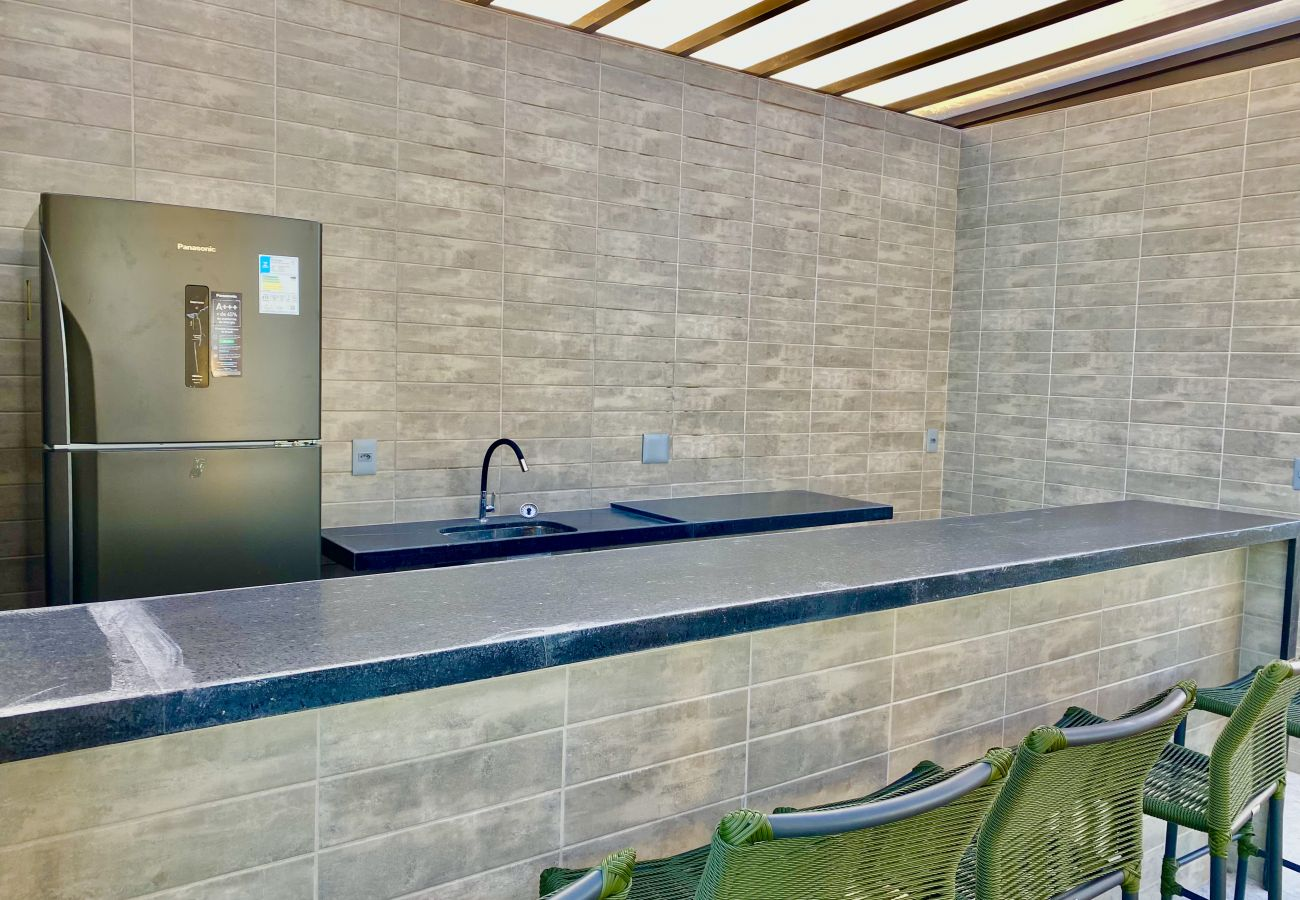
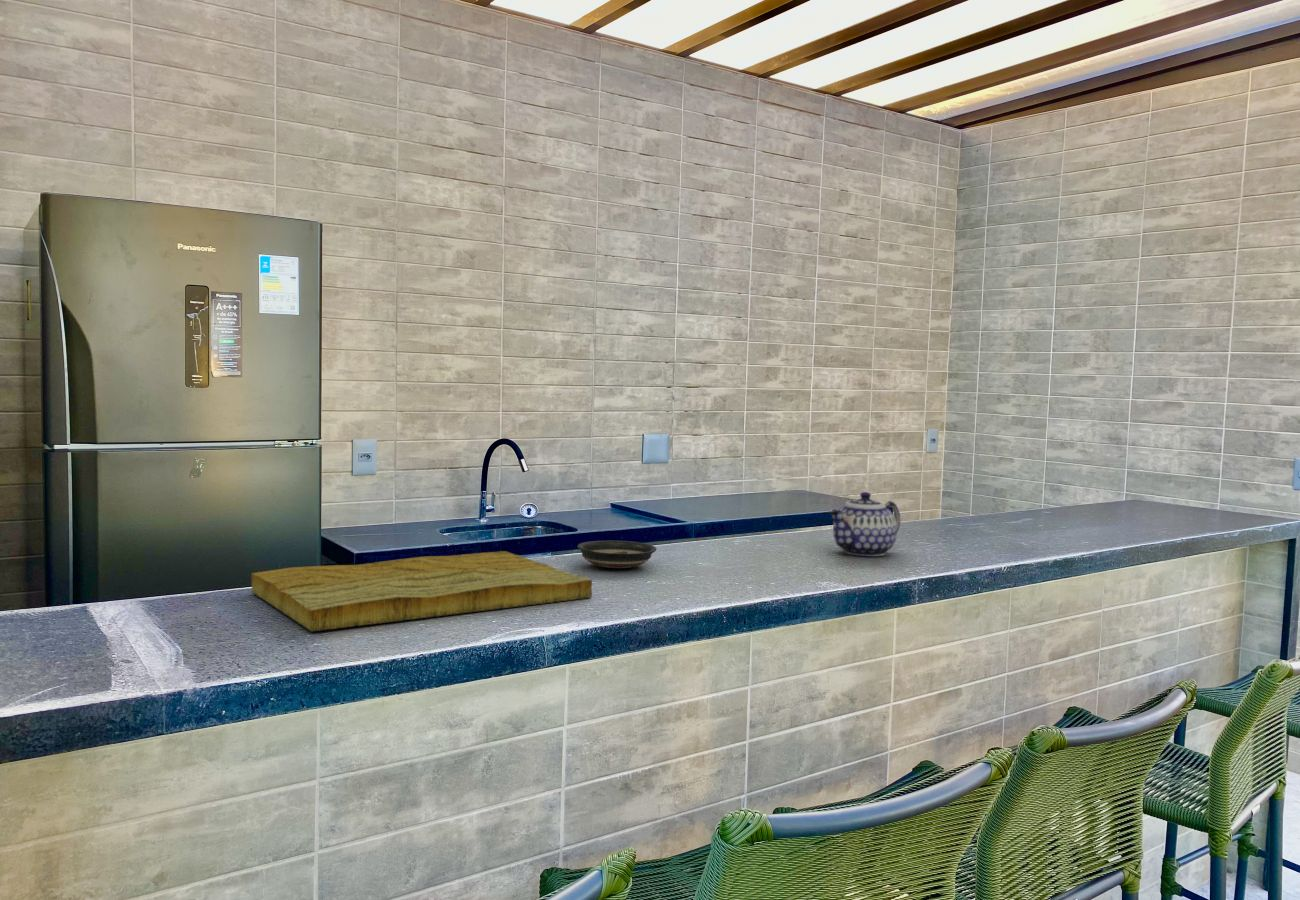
+ cutting board (423, 581)
+ teapot (864, 522)
+ saucer (616, 556)
